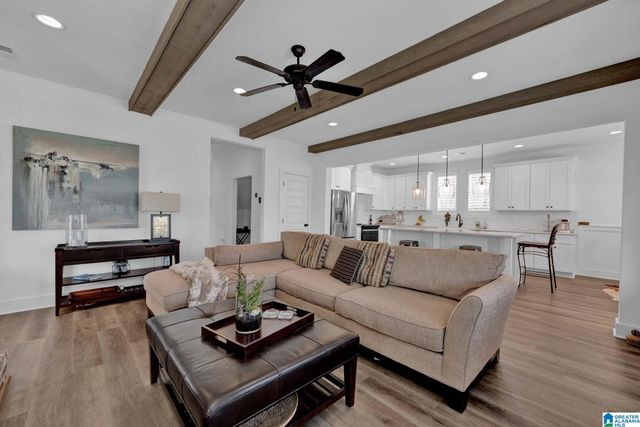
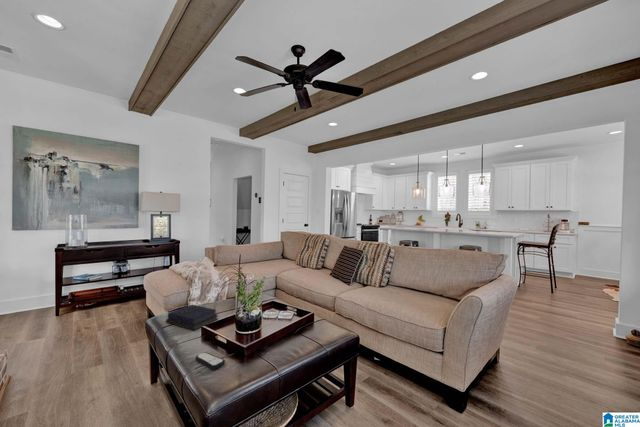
+ book (192, 316)
+ remote control (209, 360)
